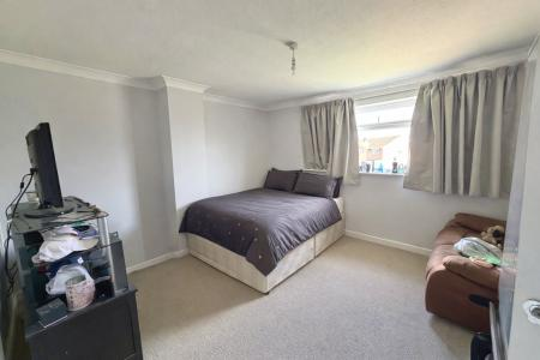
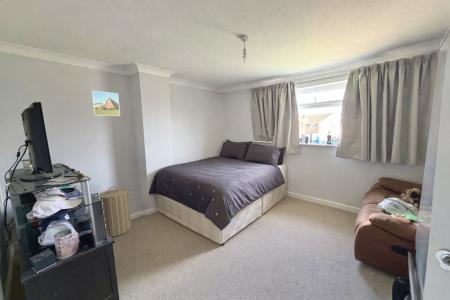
+ laundry hamper (115, 208)
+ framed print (106, 104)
